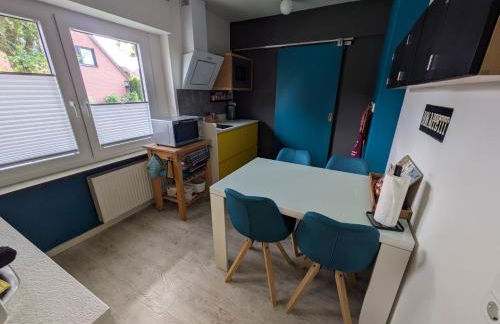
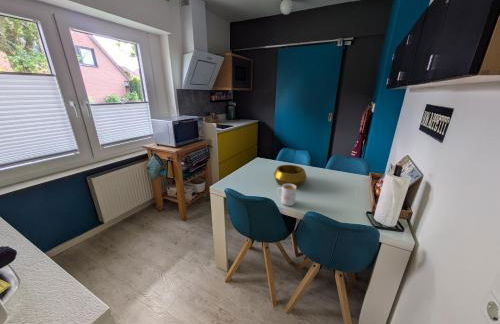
+ mug (286, 194)
+ decorative bowl (289, 175)
